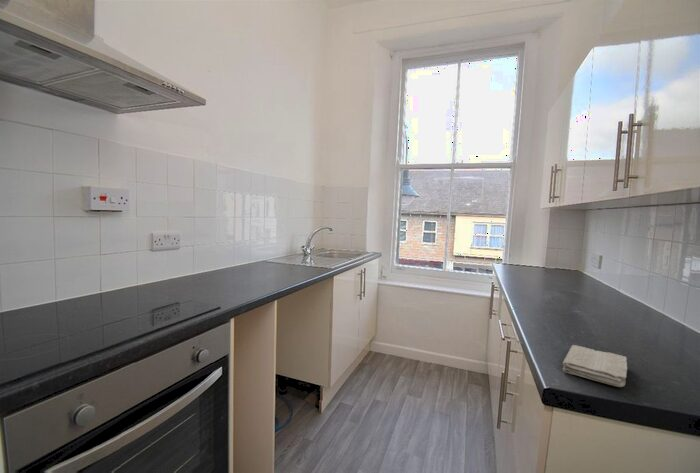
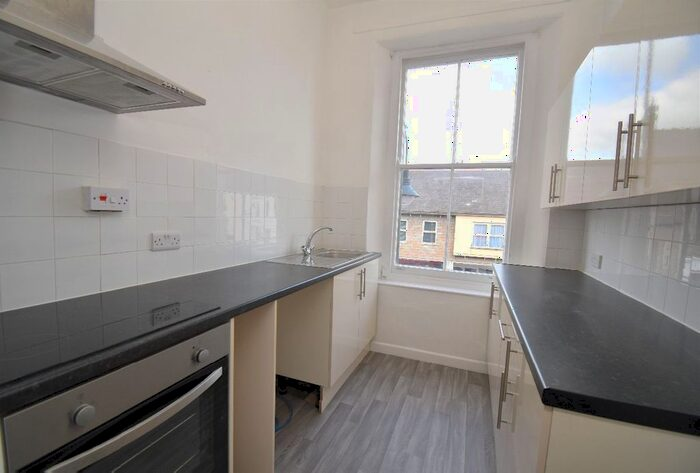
- washcloth (595, 362)
